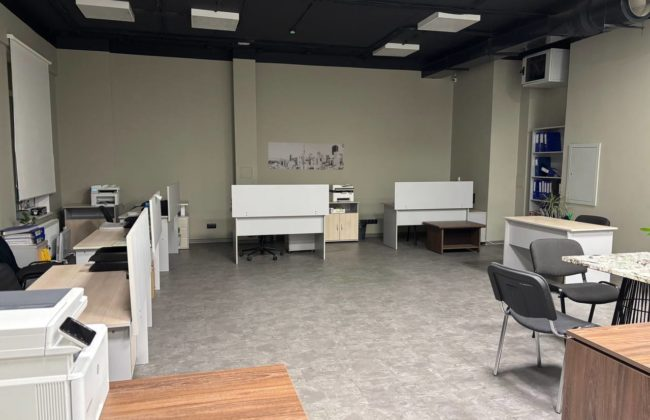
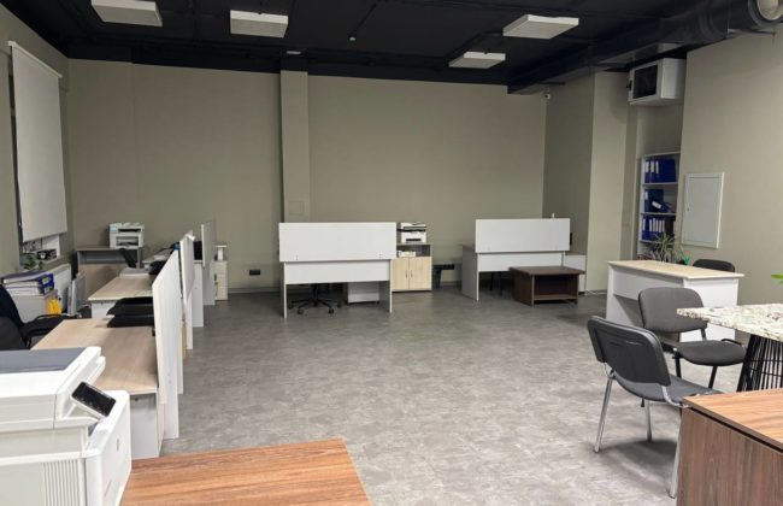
- wall art (306, 156)
